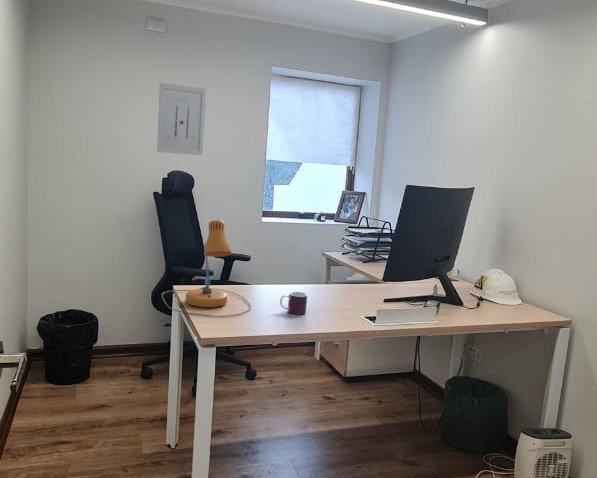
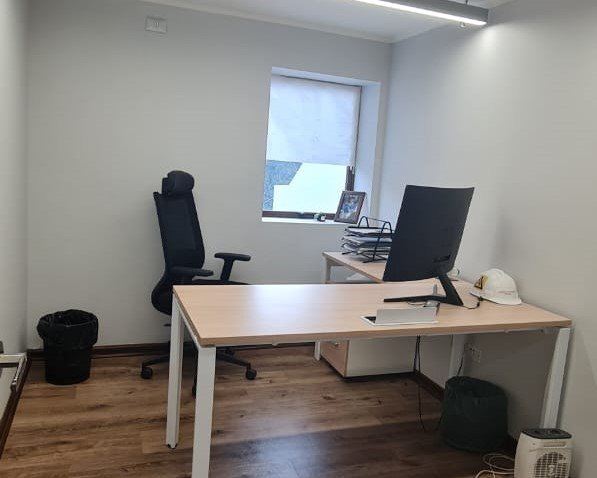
- mug (293, 302)
- wall art (181, 120)
- desk lamp (207, 259)
